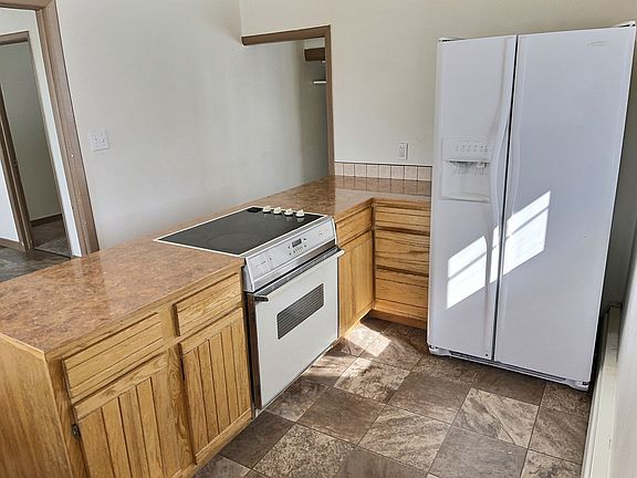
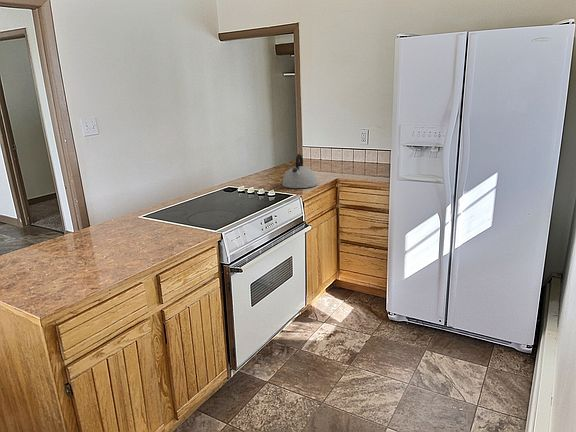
+ kettle (298, 169)
